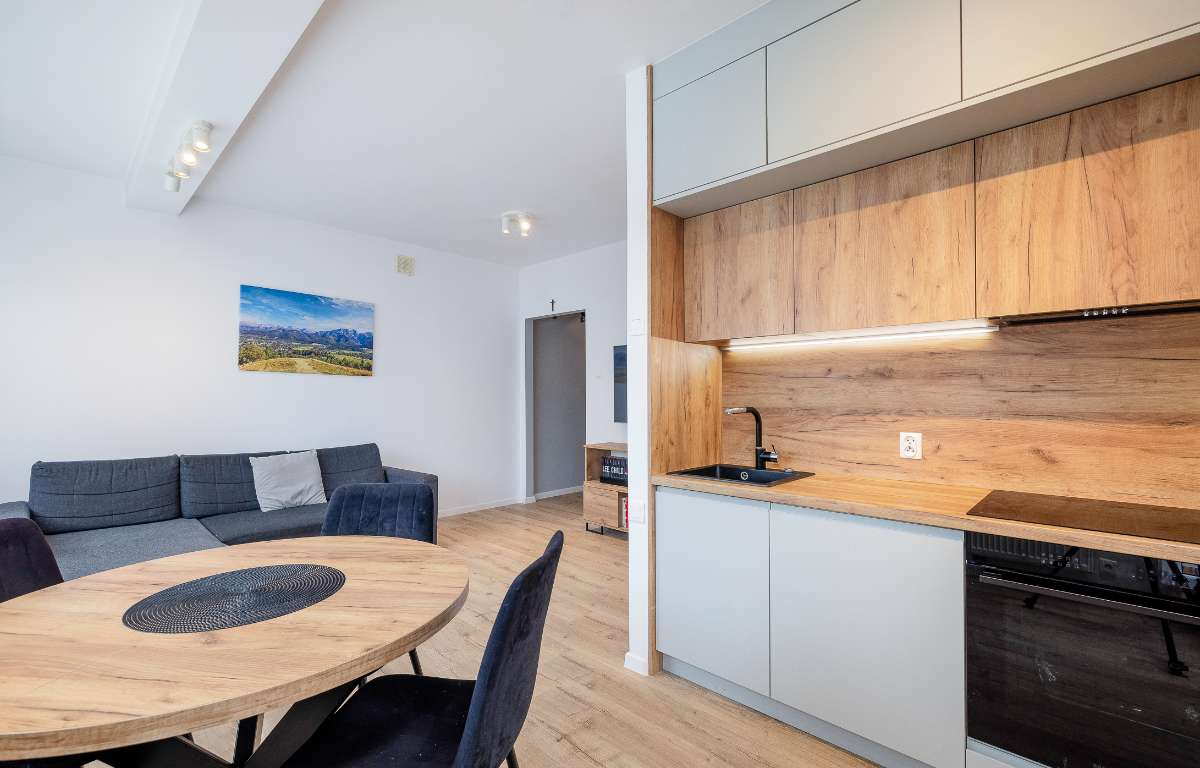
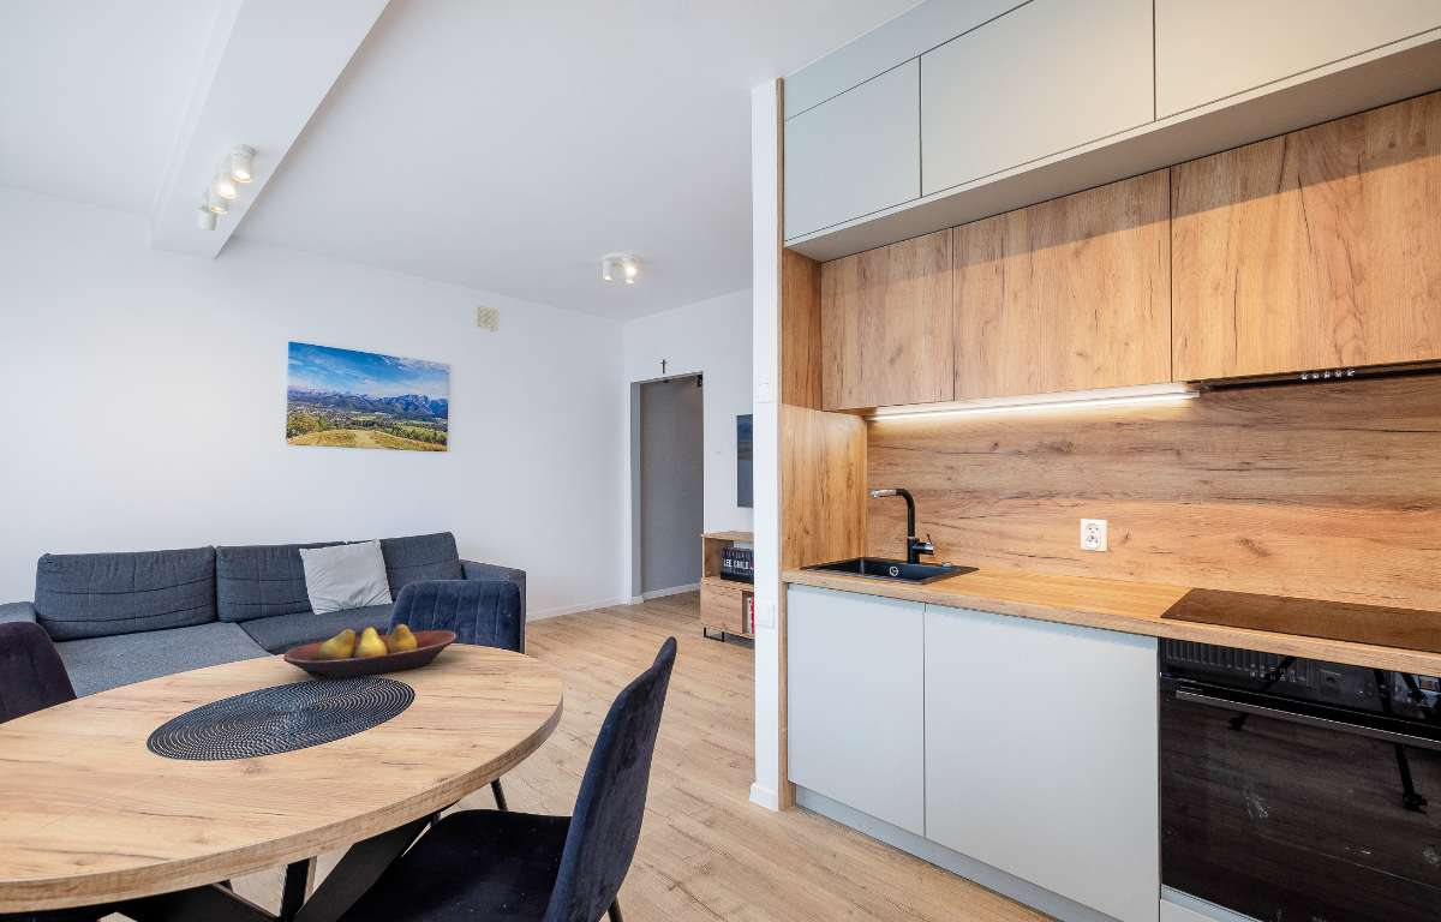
+ fruit bowl (375, 646)
